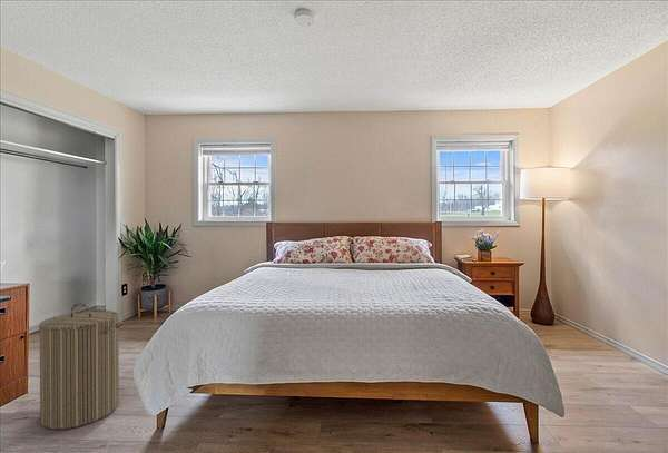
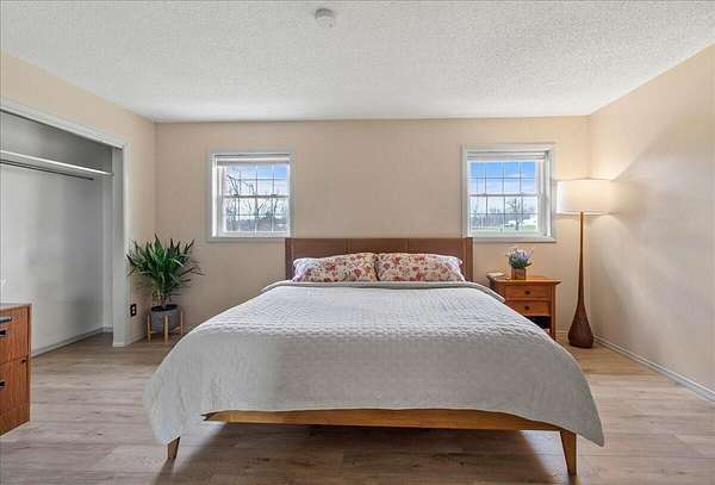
- laundry hamper (81, 357)
